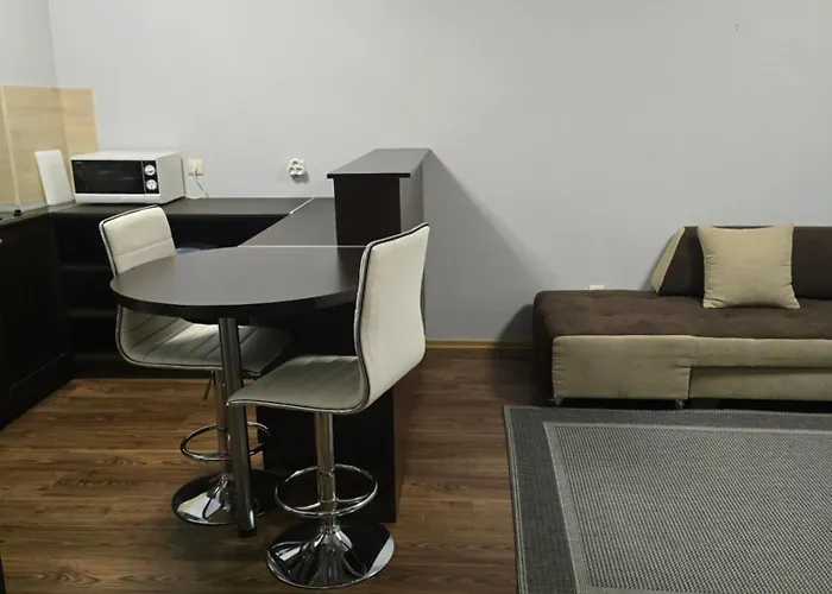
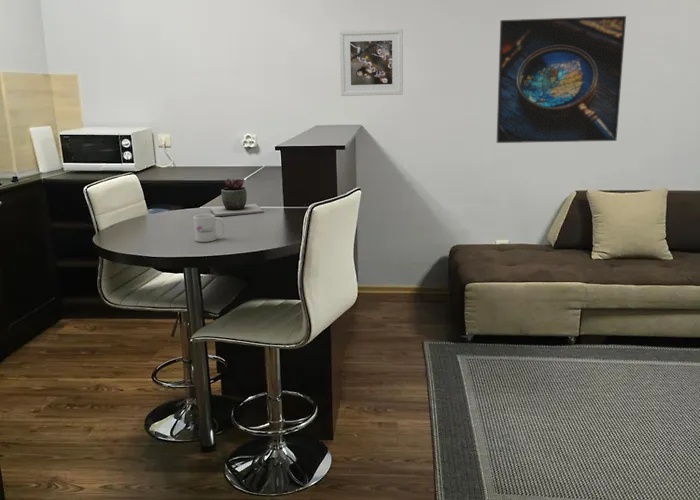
+ succulent plant (235, 194)
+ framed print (559, 81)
+ mug (209, 227)
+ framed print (371, 63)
